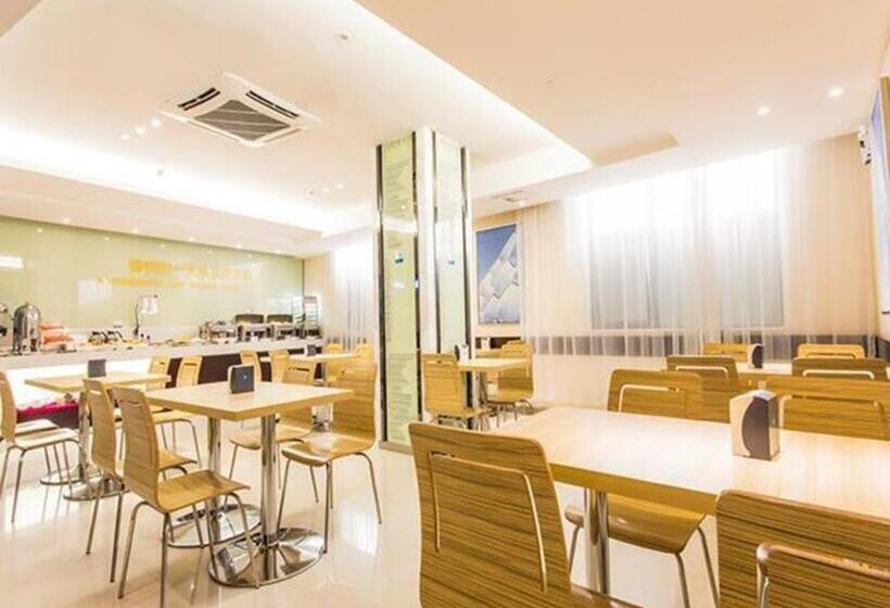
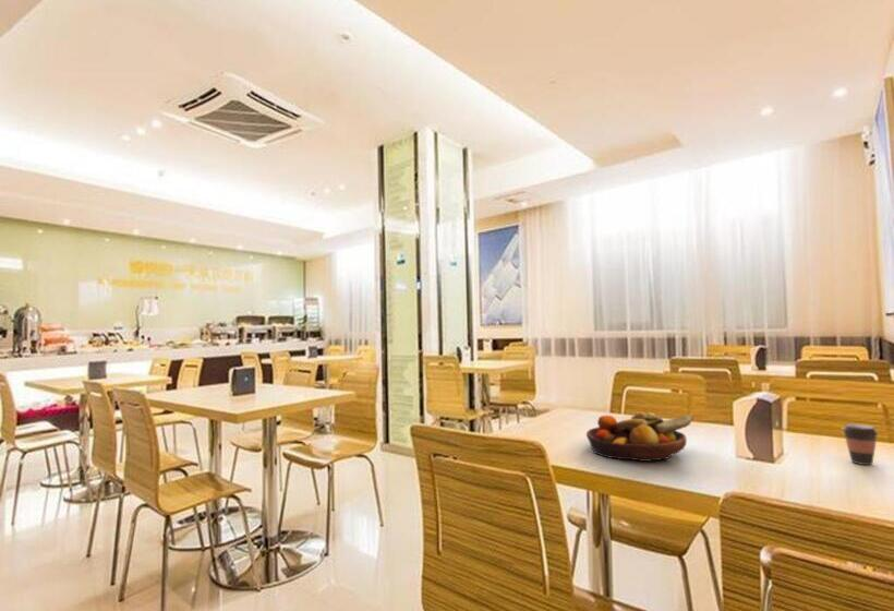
+ fruit bowl (635, 430)
+ coffee cup (860, 444)
